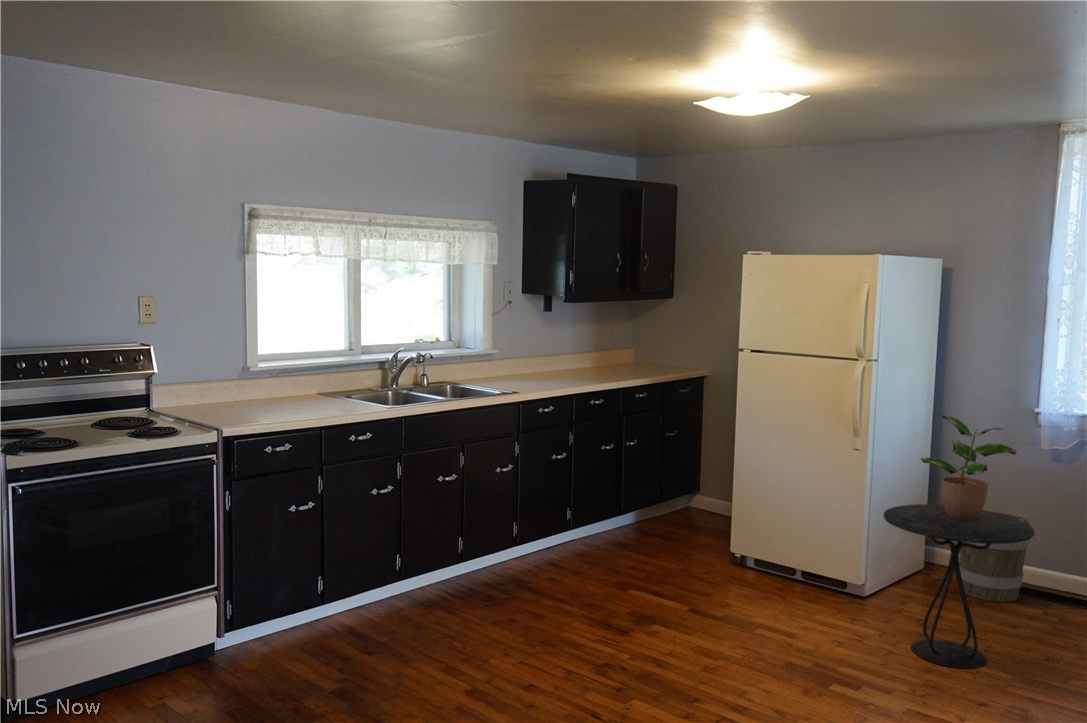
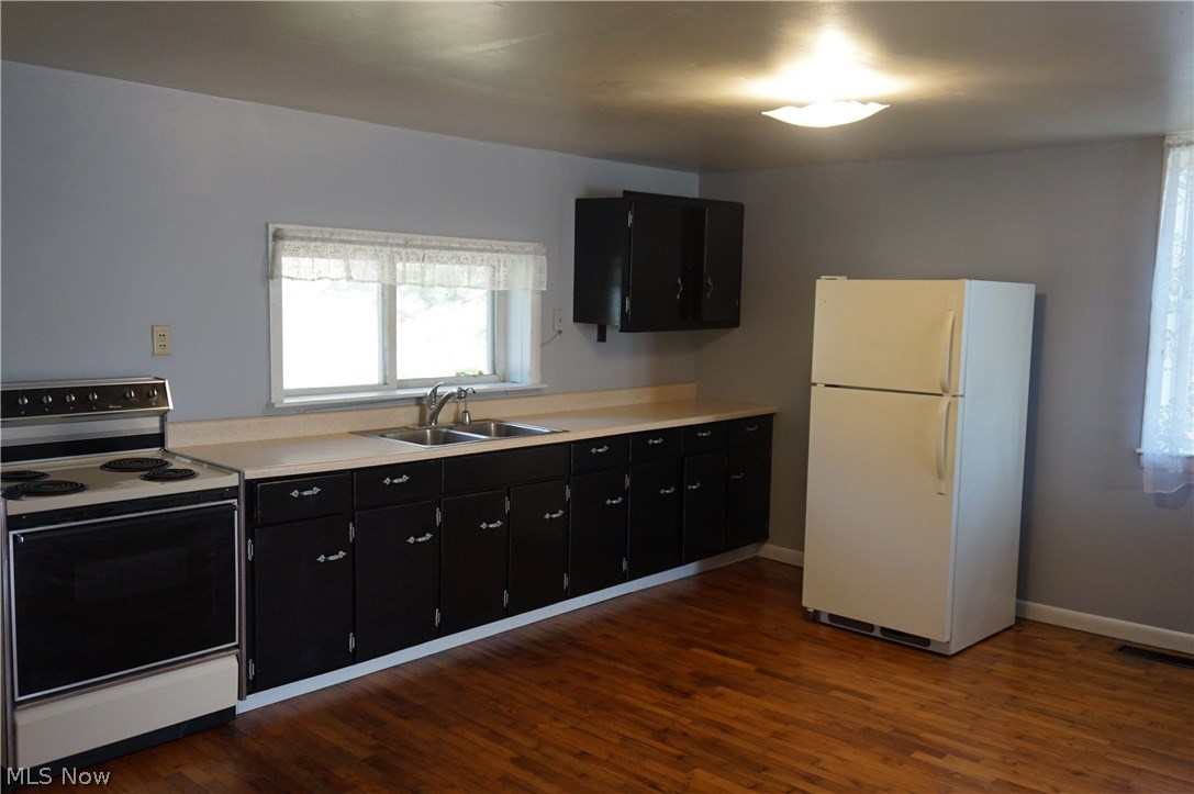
- potted plant (969, 467)
- side table (949, 586)
- bucket (988, 552)
